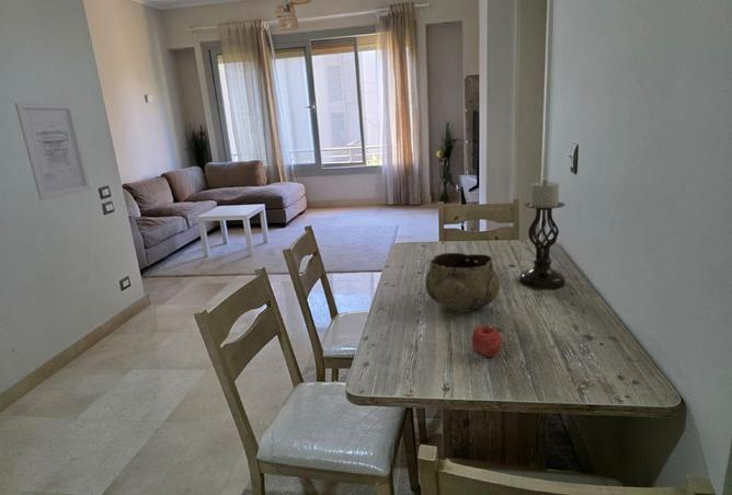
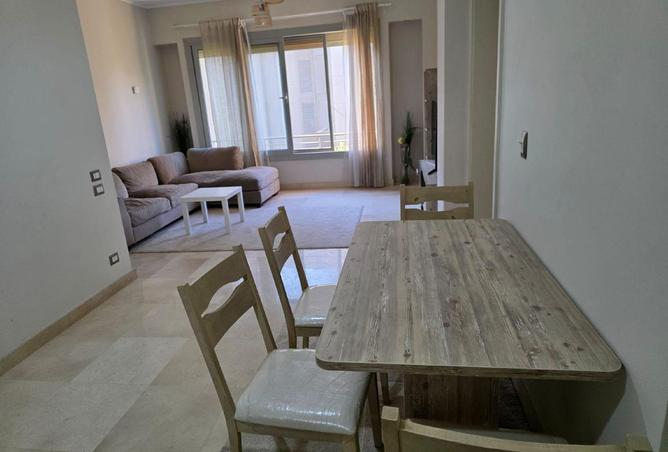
- candle holder (542, 231)
- wall art (56, 150)
- decorative bowl (461, 283)
- apple (487, 338)
